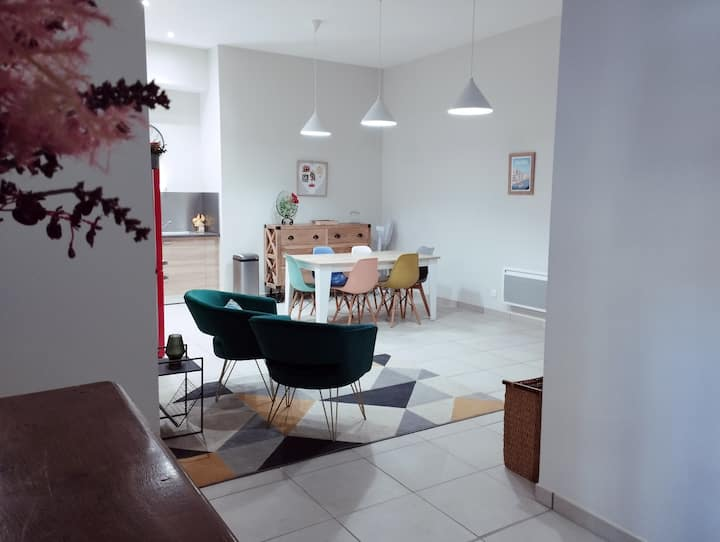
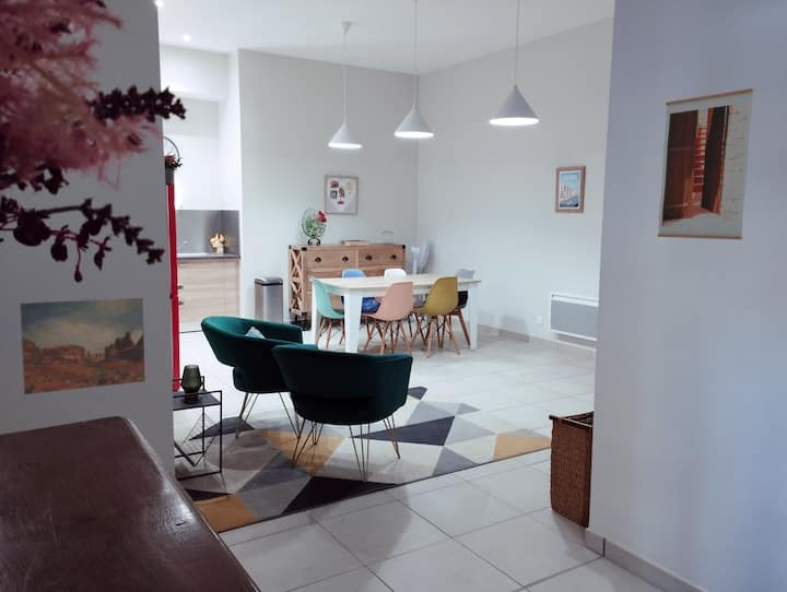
+ wall art (702, 167)
+ wall art (85, 344)
